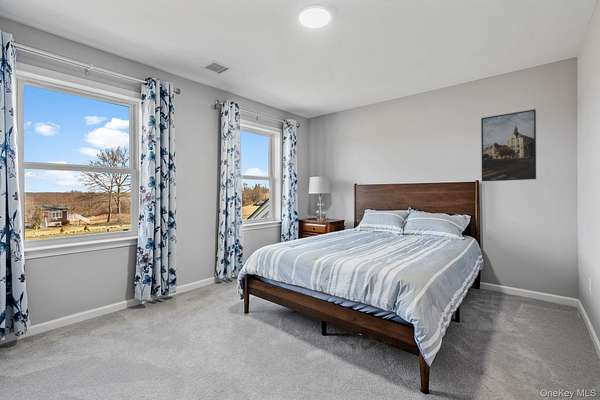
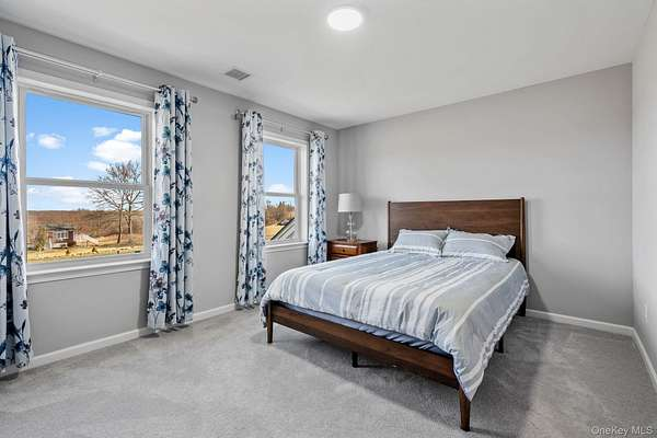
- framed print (507, 147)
